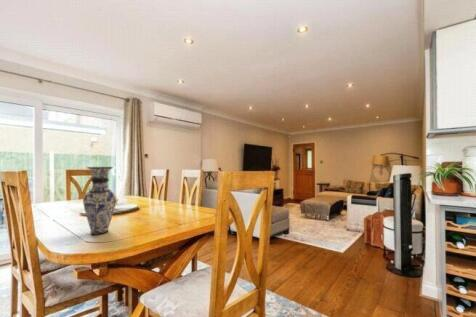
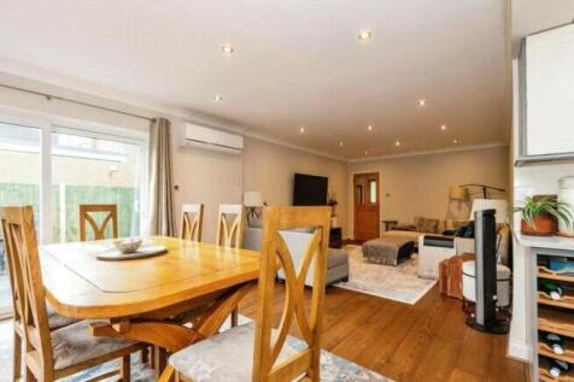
- vase (99, 199)
